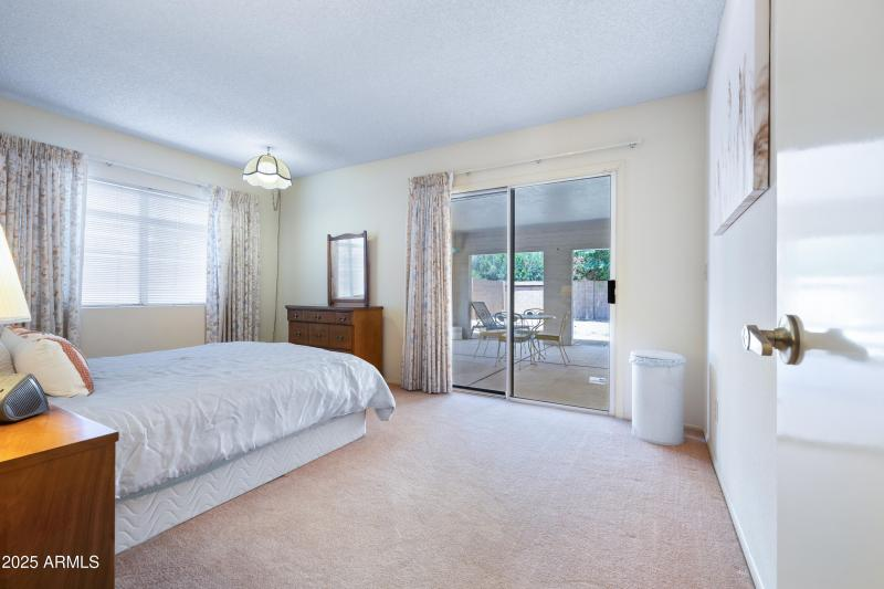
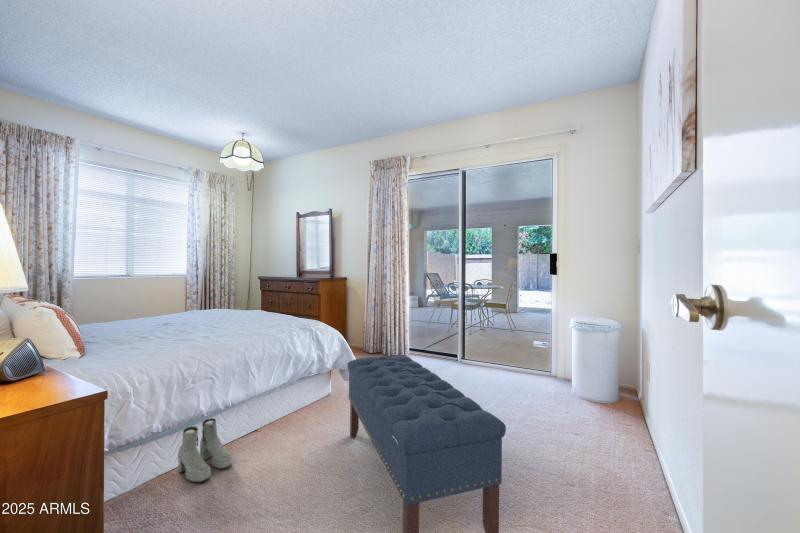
+ boots (205, 447)
+ bench (407, 427)
